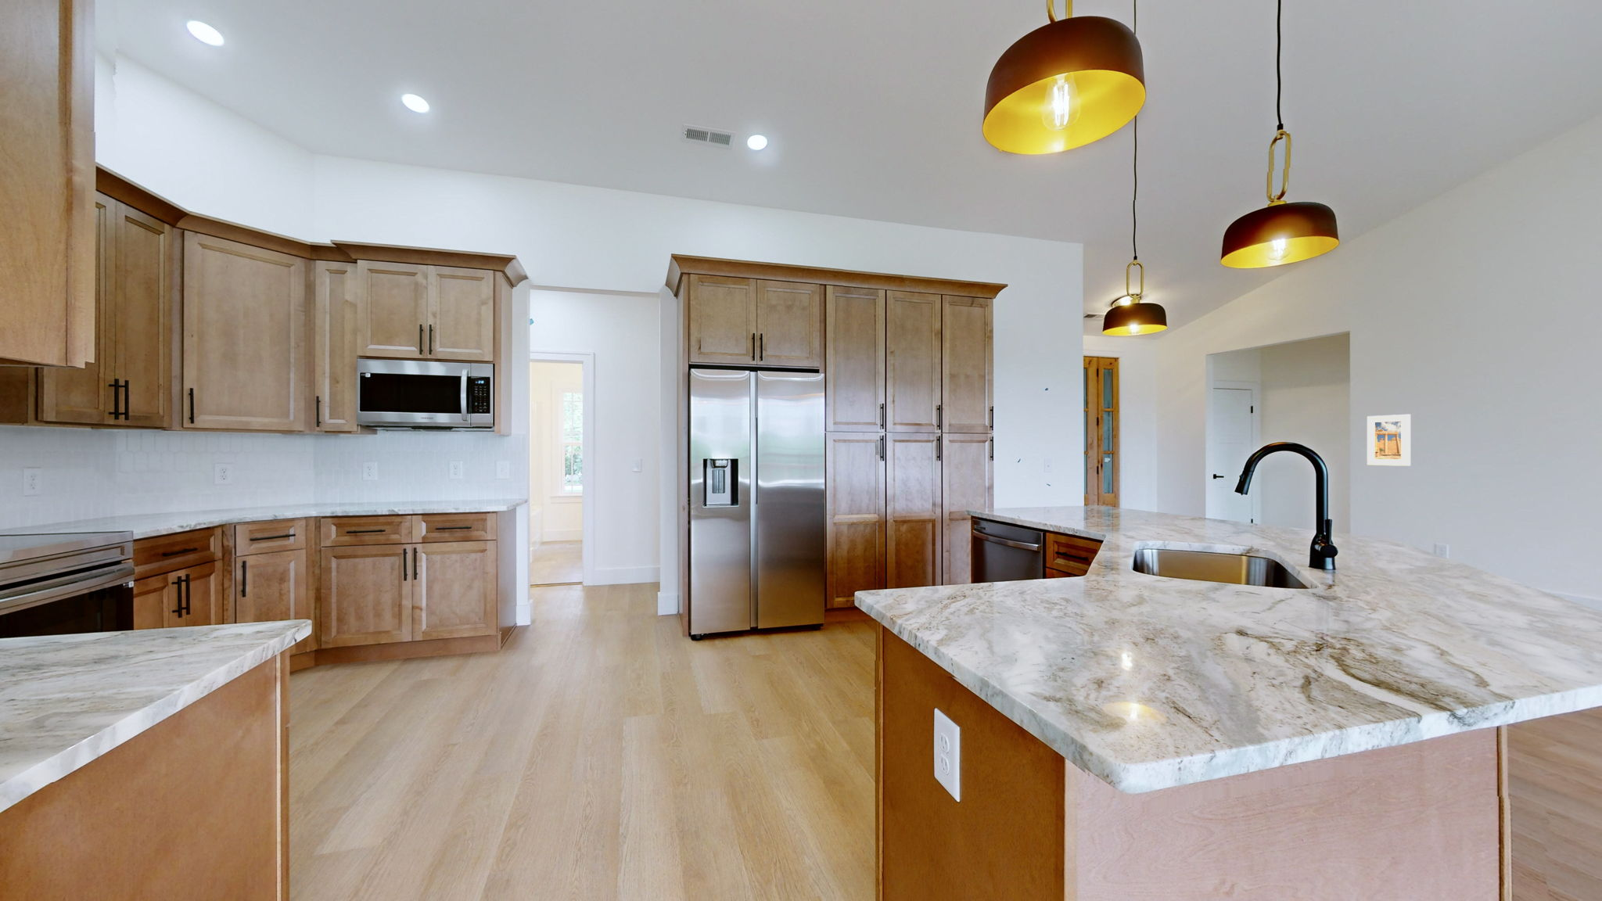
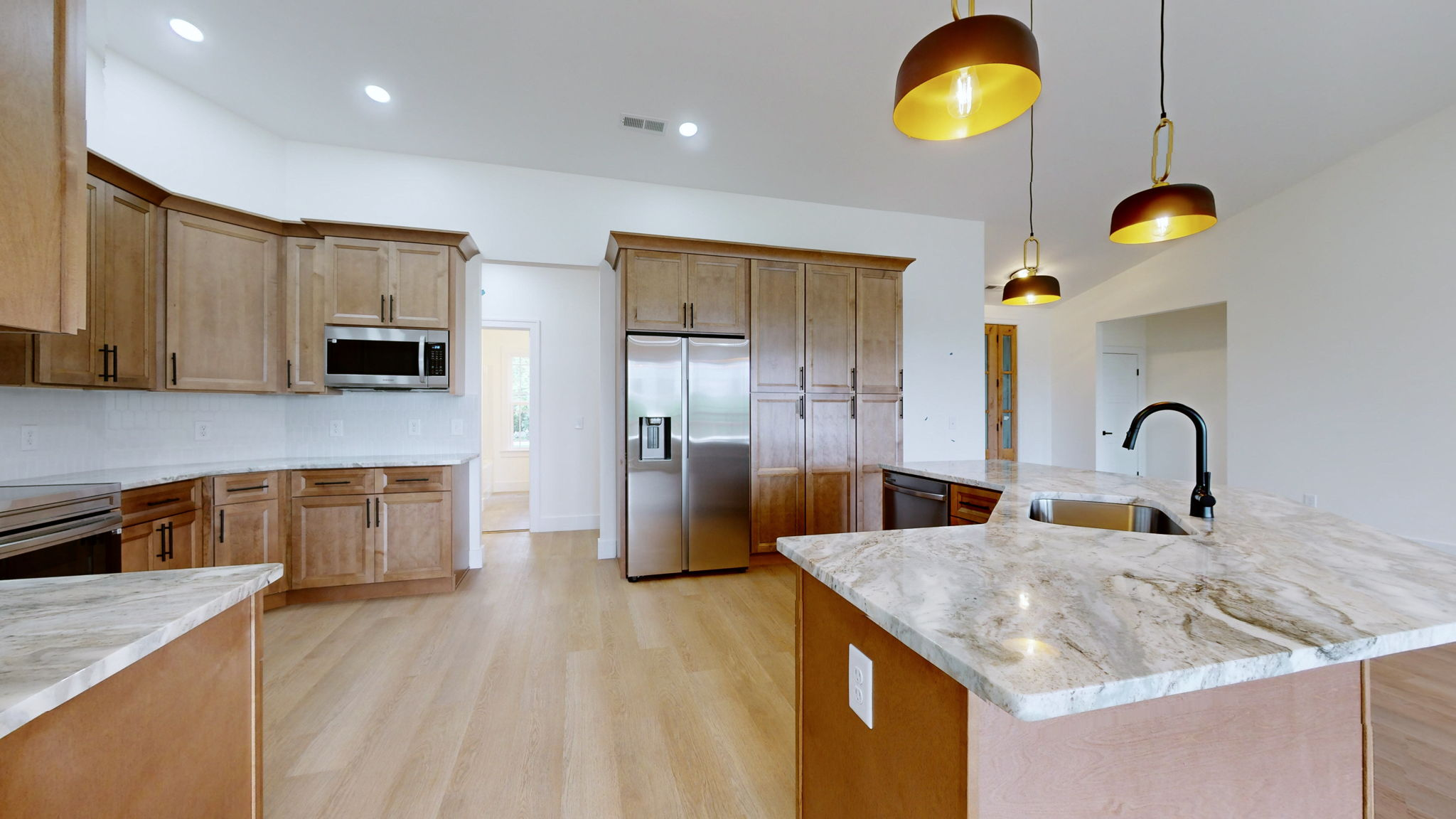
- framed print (1387, 440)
